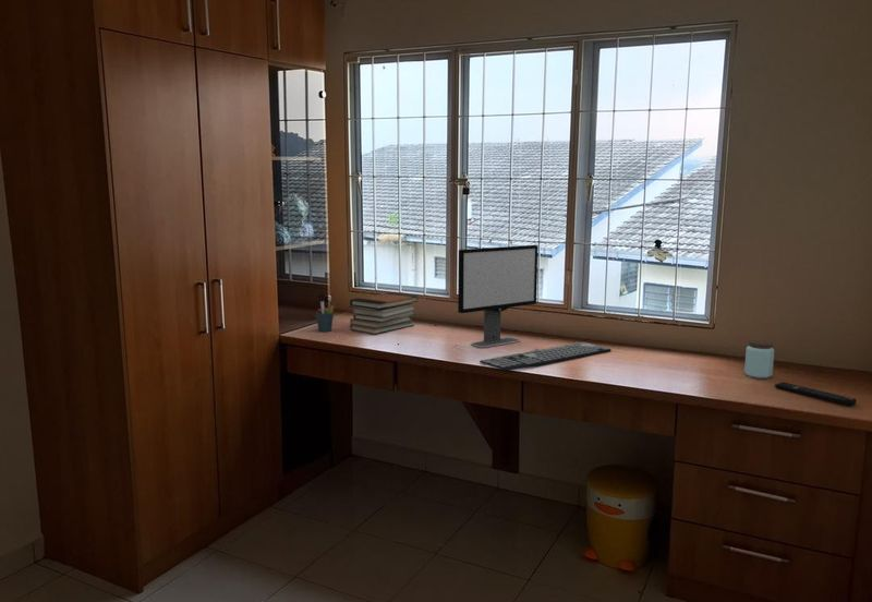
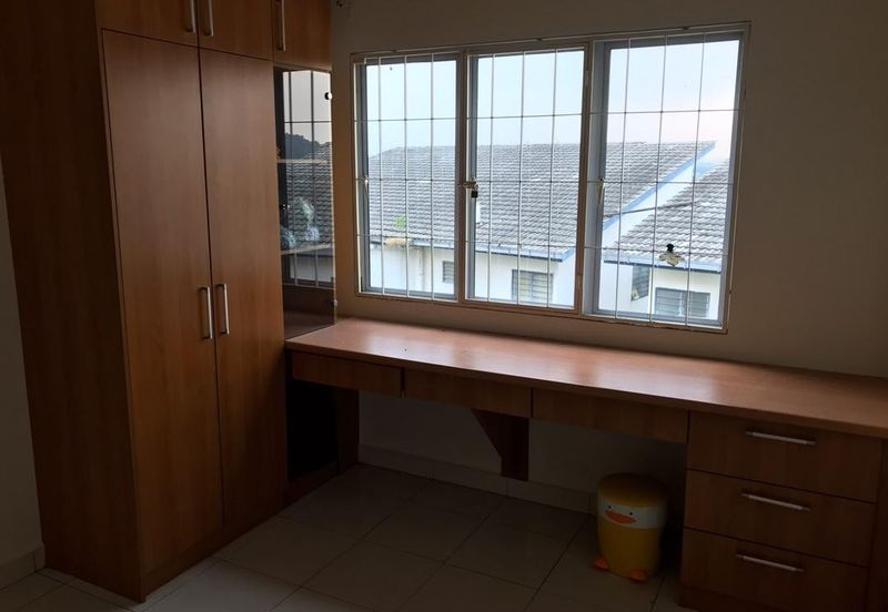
- remote control (814, 394)
- peanut butter (759, 359)
- keyboard (547, 353)
- computer monitor (497, 294)
- pen holder (325, 316)
- book stack (384, 312)
